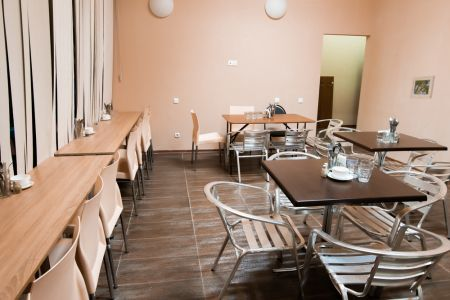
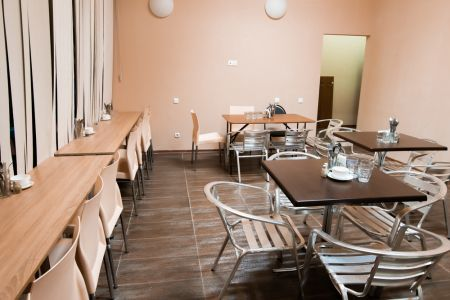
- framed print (421, 87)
